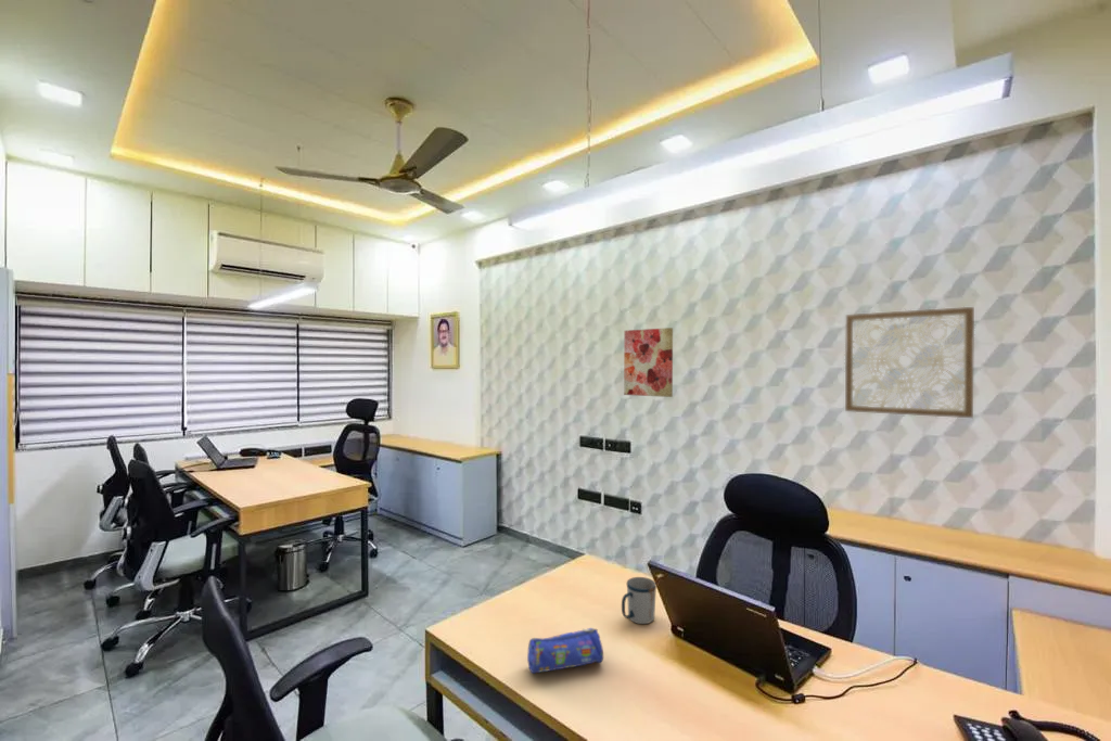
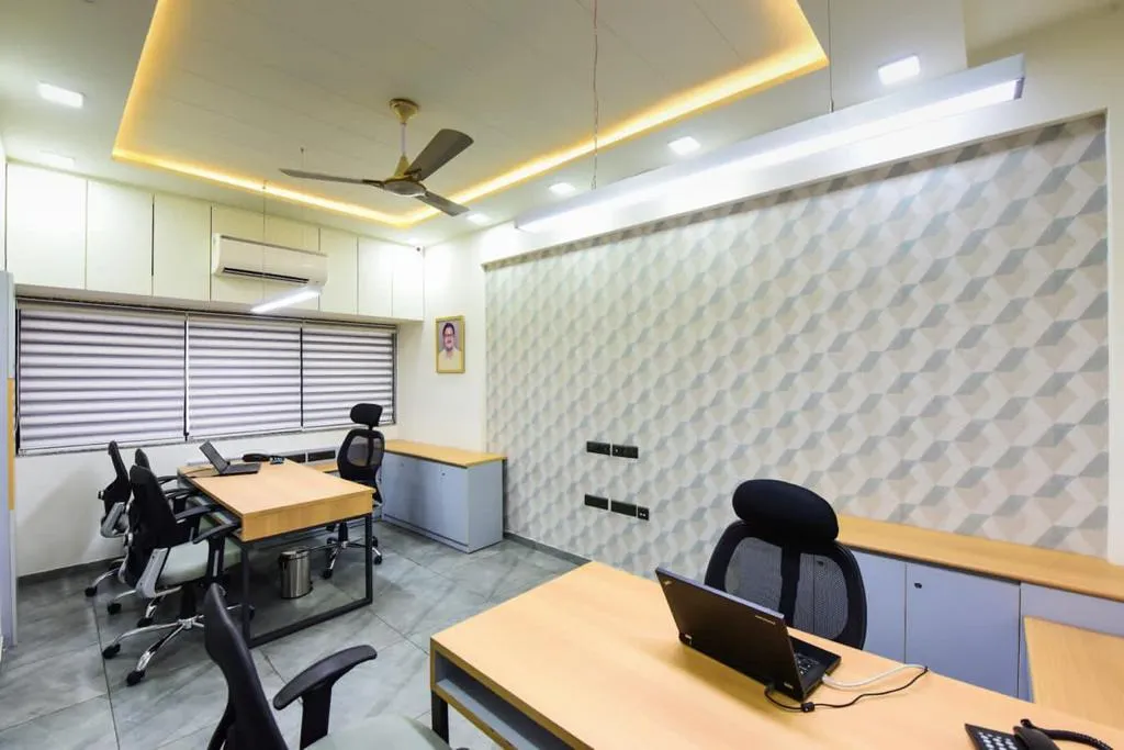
- wall art (907, 366)
- pencil case (565, 649)
- wall art (647, 362)
- mug (638, 601)
